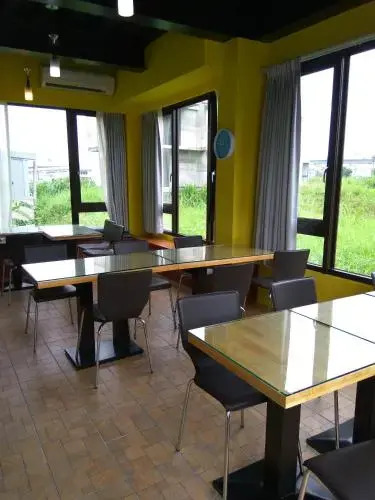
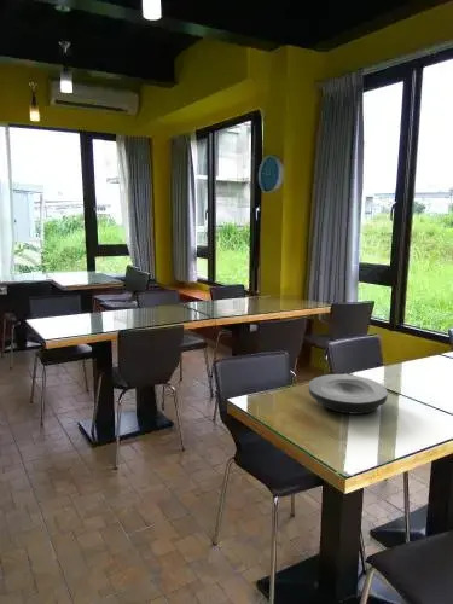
+ plate (345, 395)
